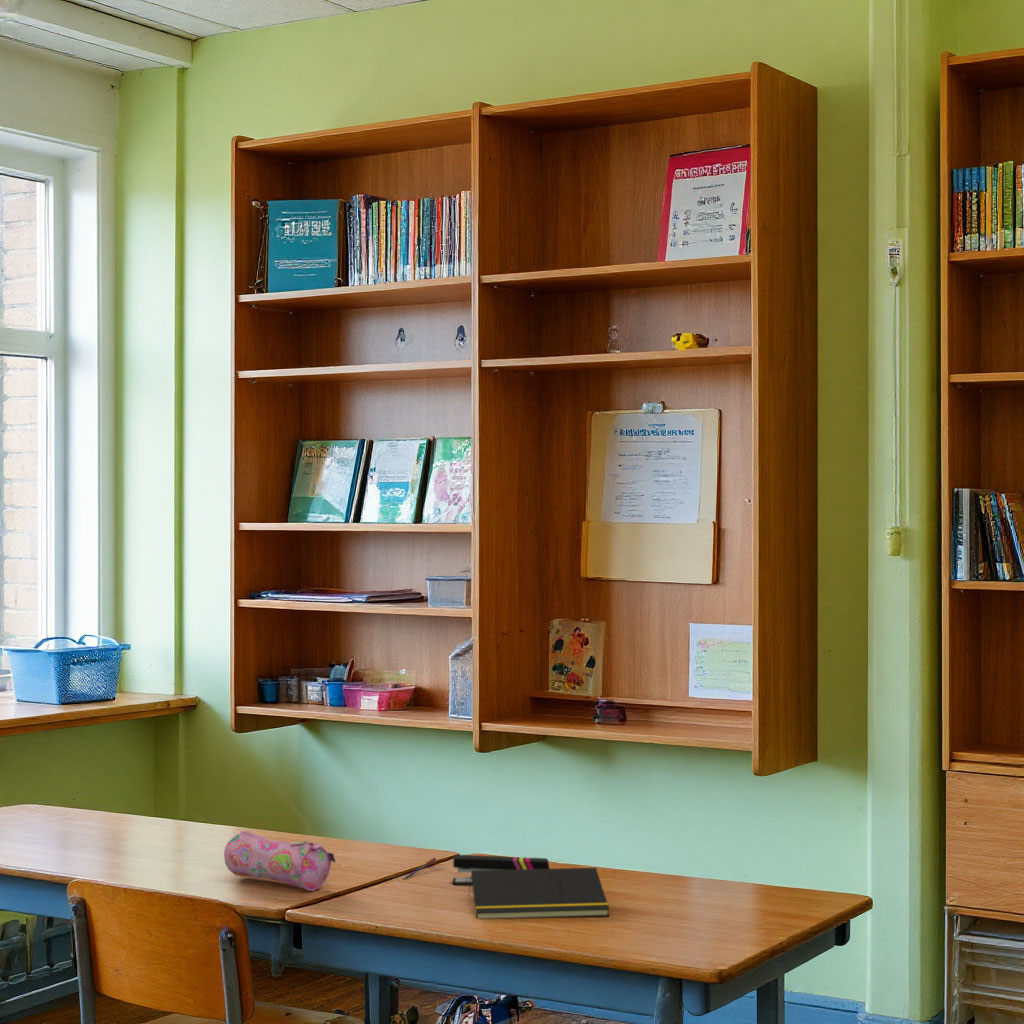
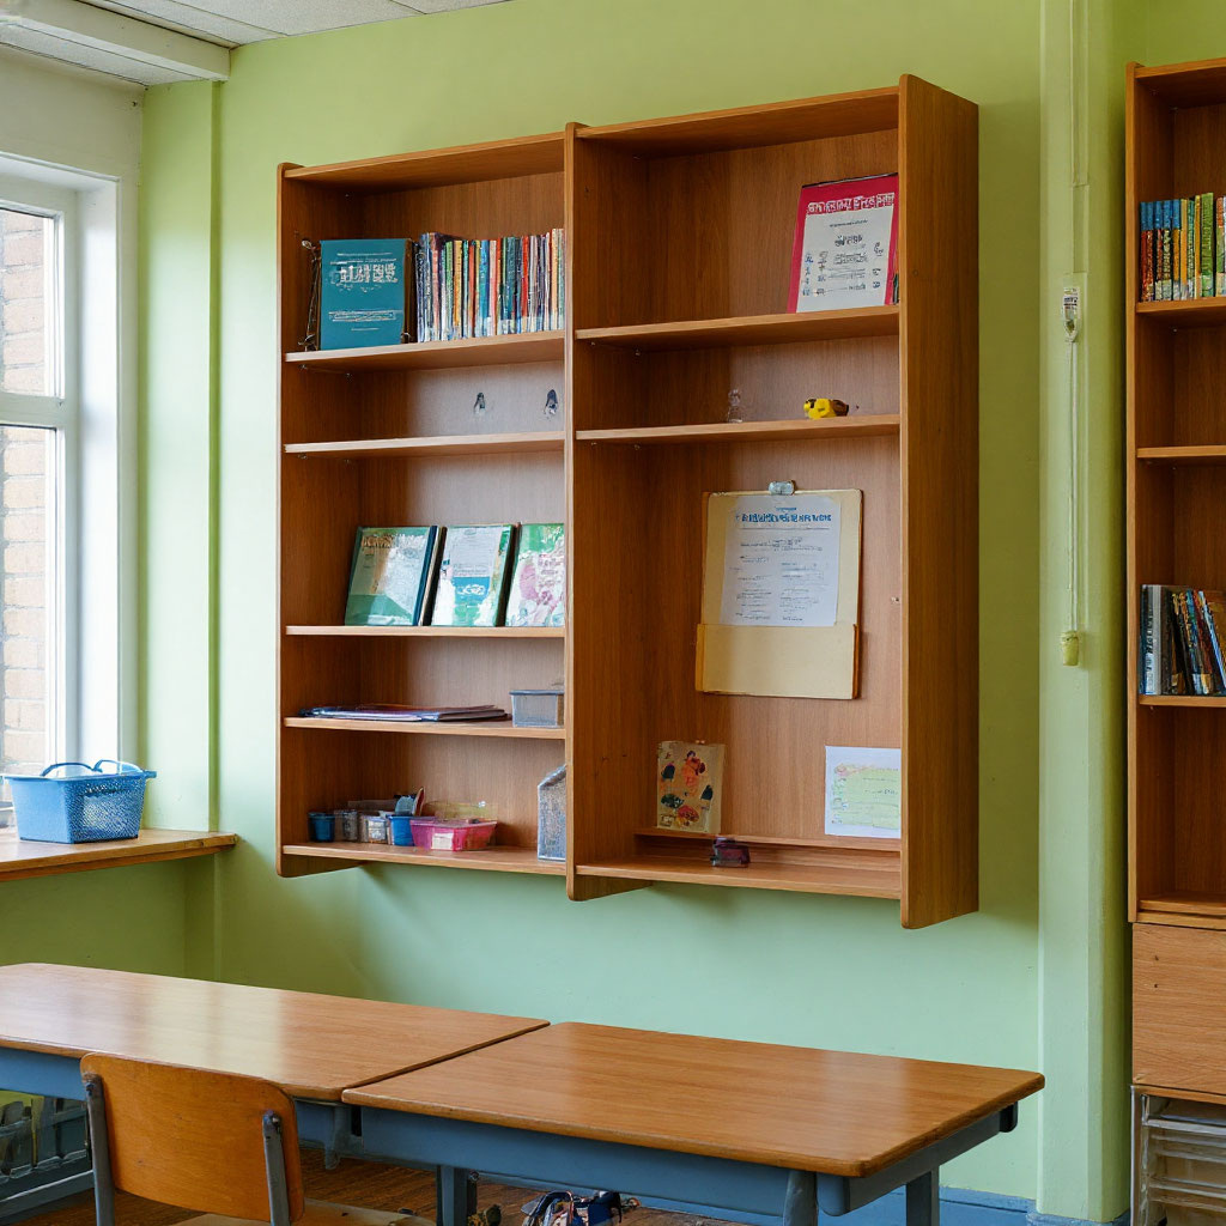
- pencil case (278, 859)
- stapler (501, 869)
- notepad (538, 892)
- pen (419, 868)
